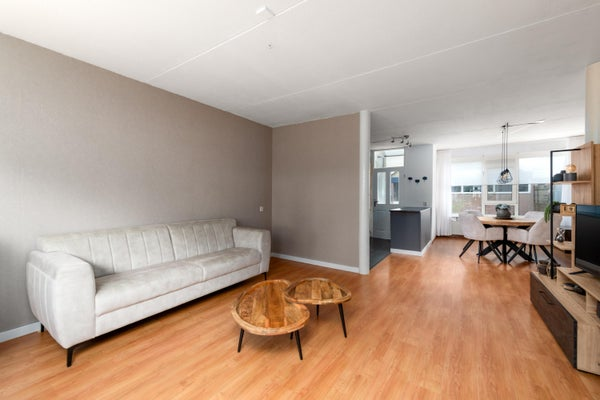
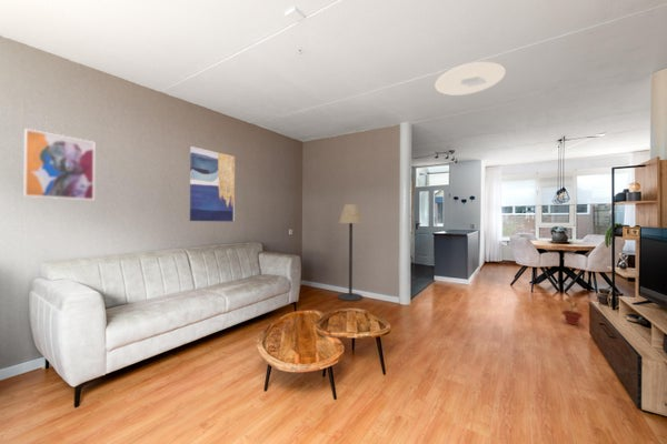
+ wall art (213, 186)
+ wall art (61, 167)
+ floor lamp (350, 251)
+ potted plant (571, 311)
+ ceiling light (468, 77)
